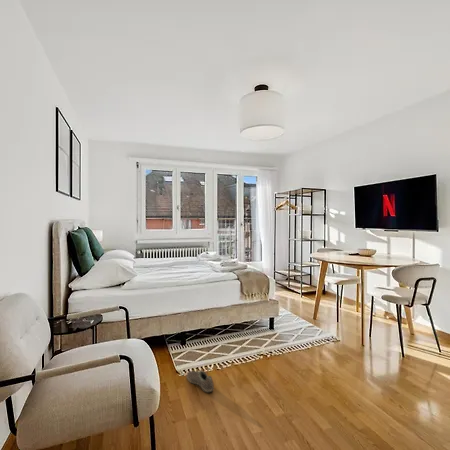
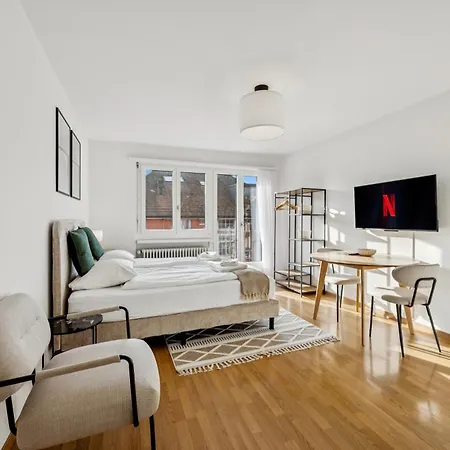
- sneaker (200, 376)
